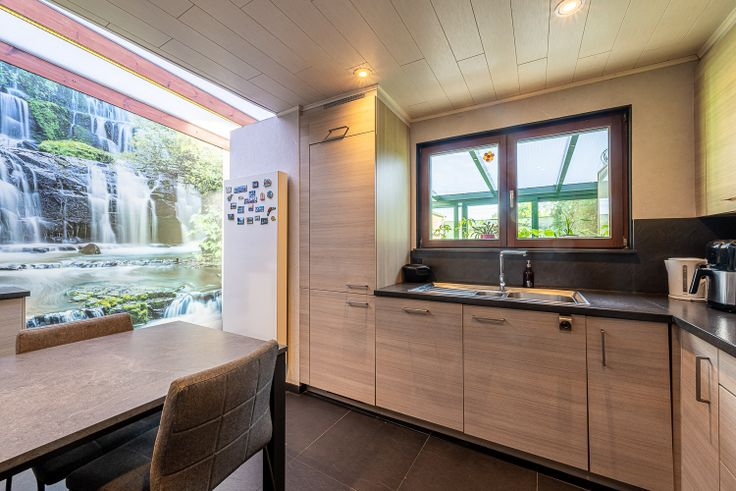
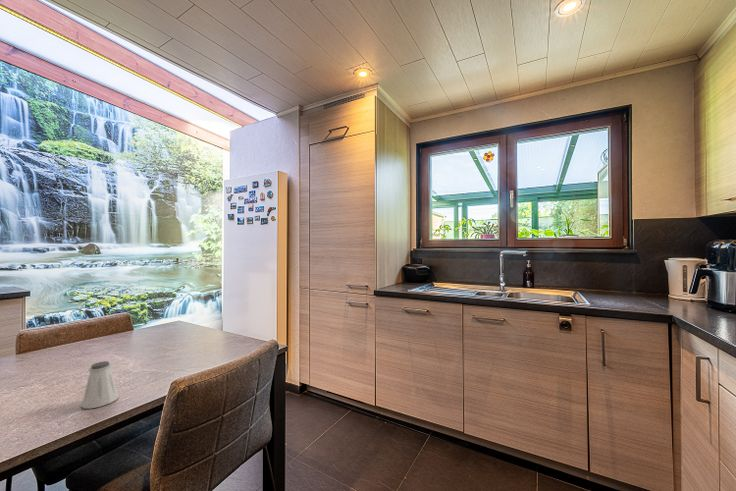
+ saltshaker (100, 382)
